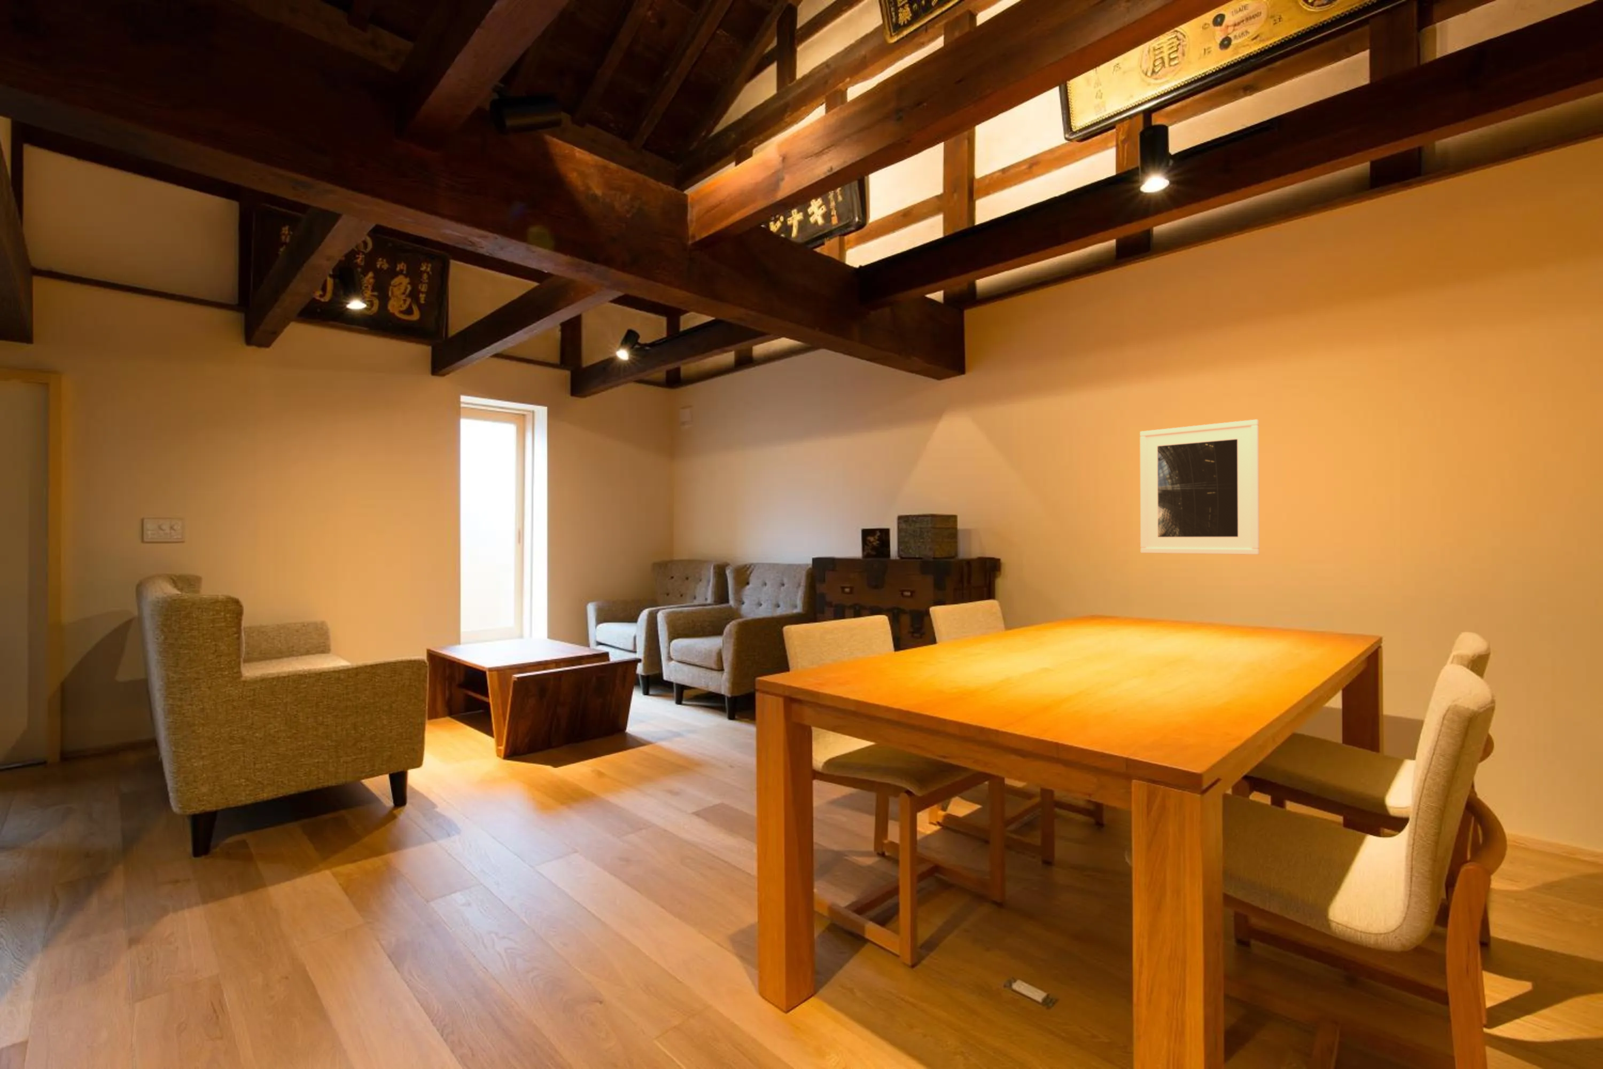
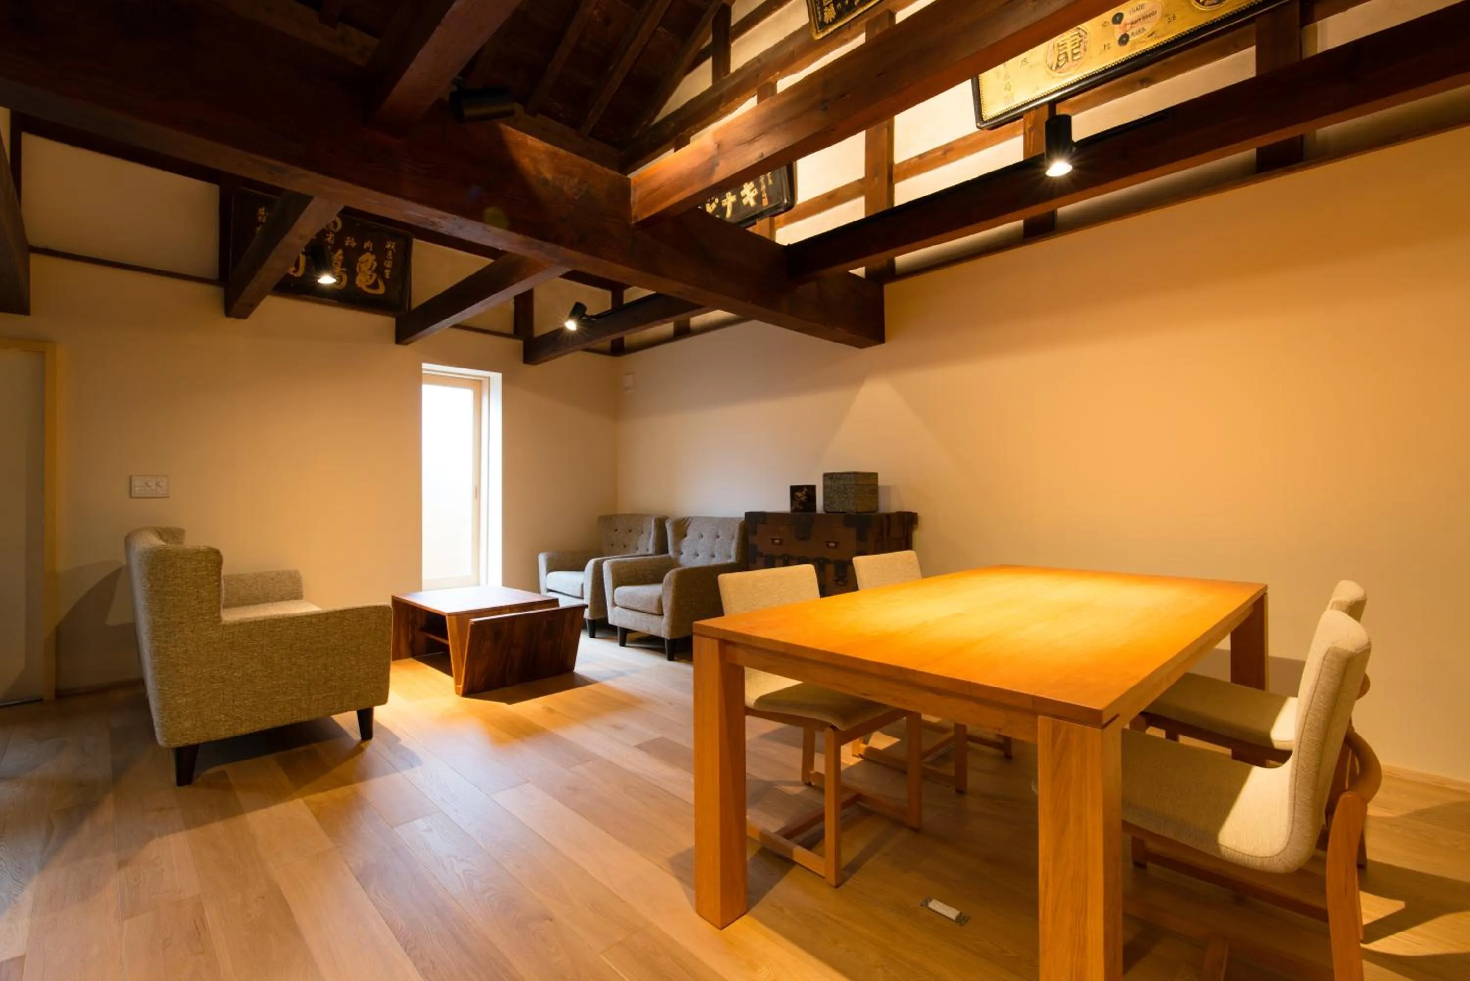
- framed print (1196, 489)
